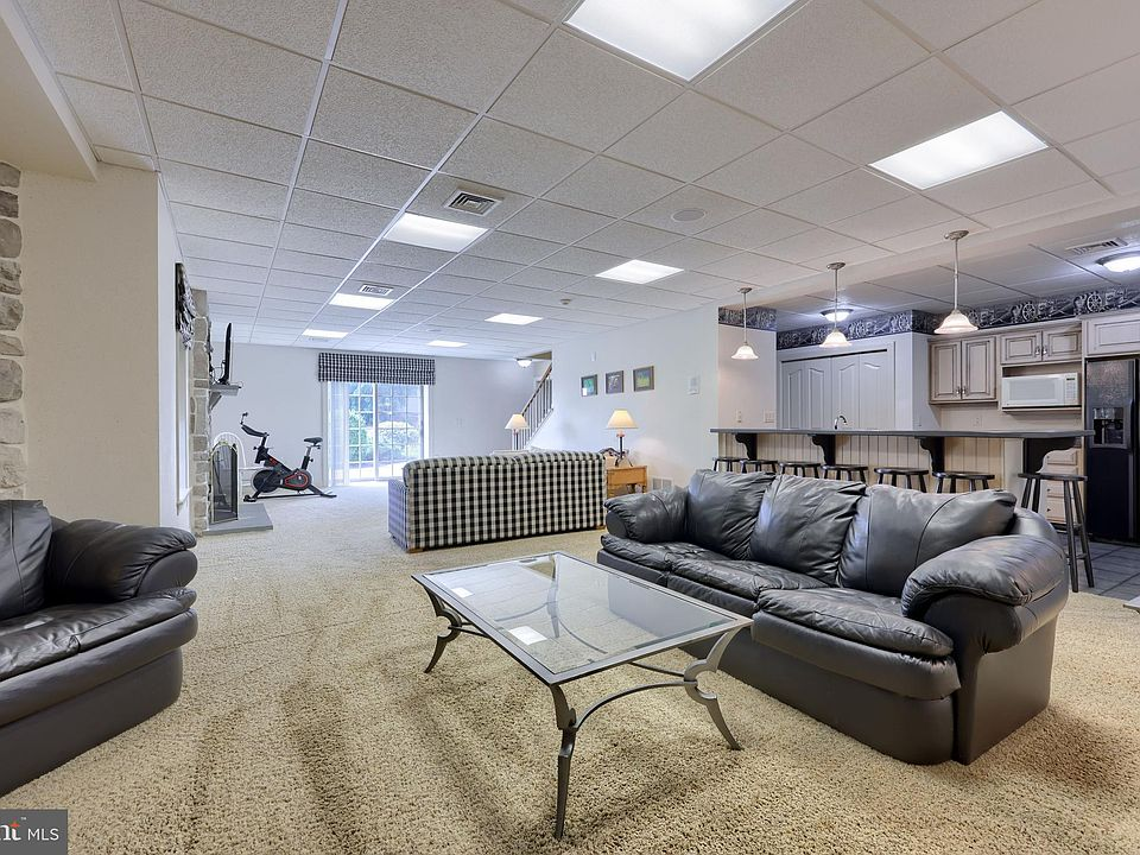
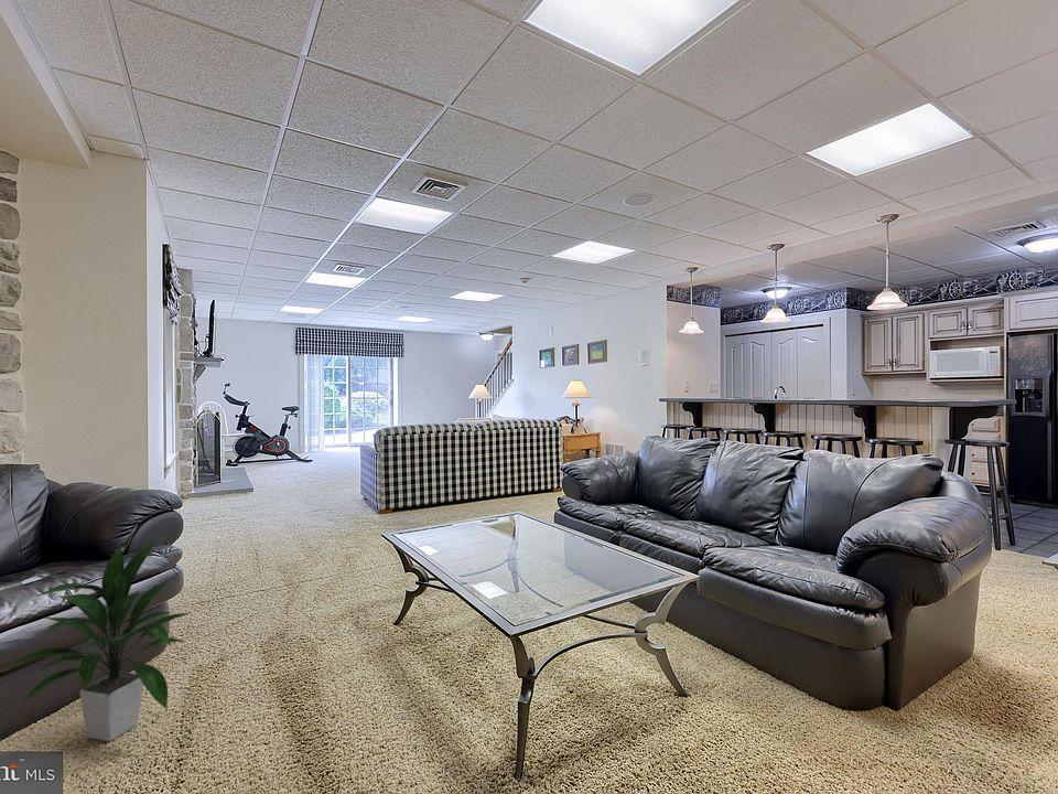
+ indoor plant (112, 642)
